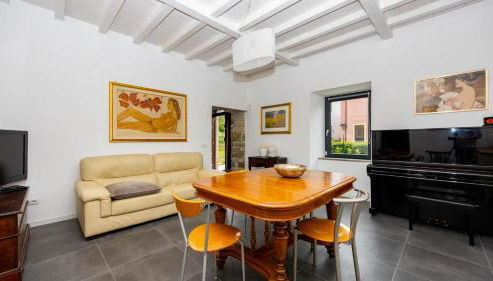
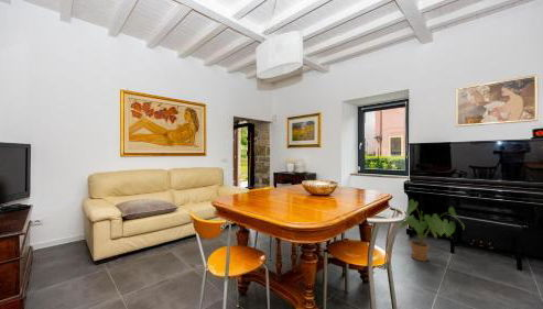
+ house plant (423, 231)
